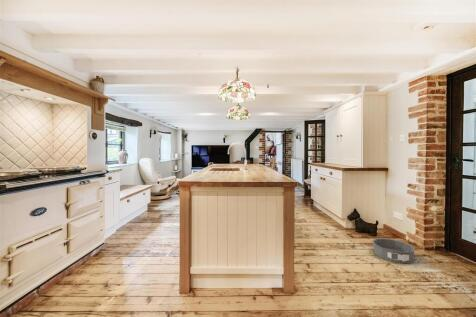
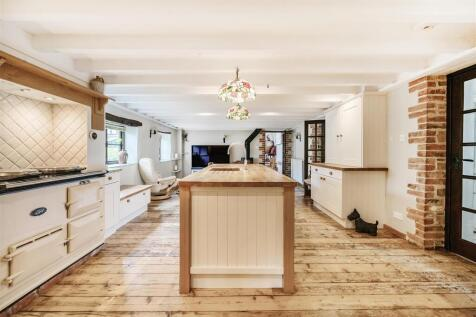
- springform pan (392, 249)
